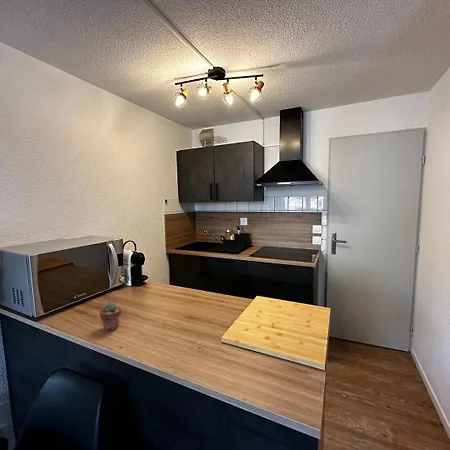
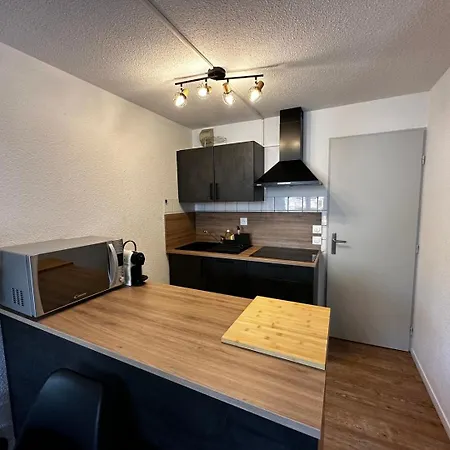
- potted succulent (110, 315)
